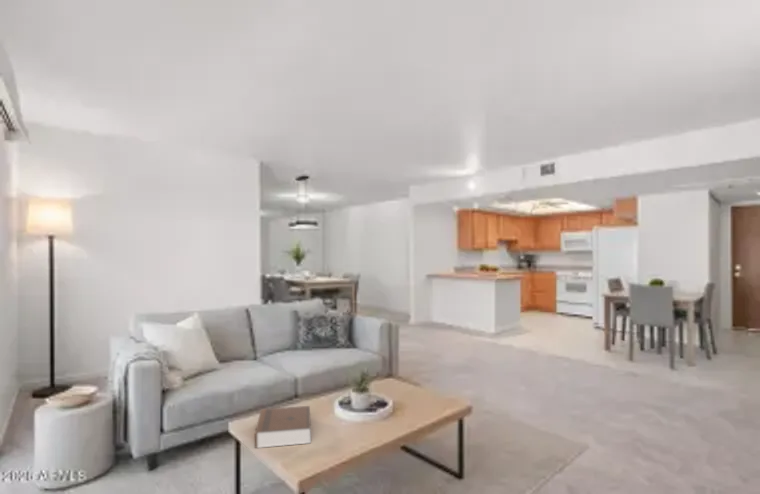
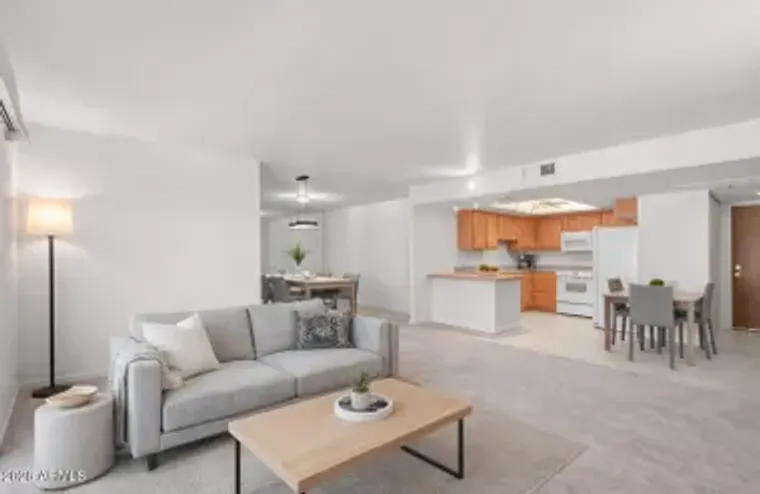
- book (284, 425)
